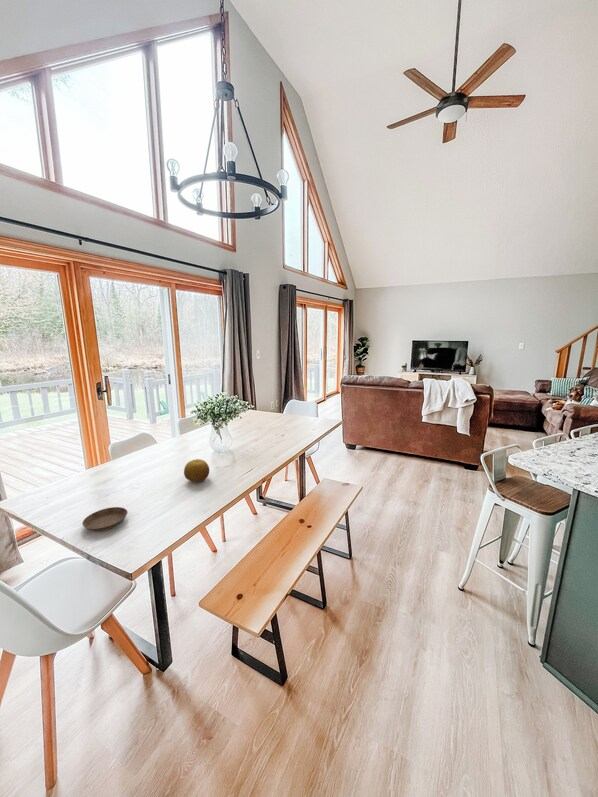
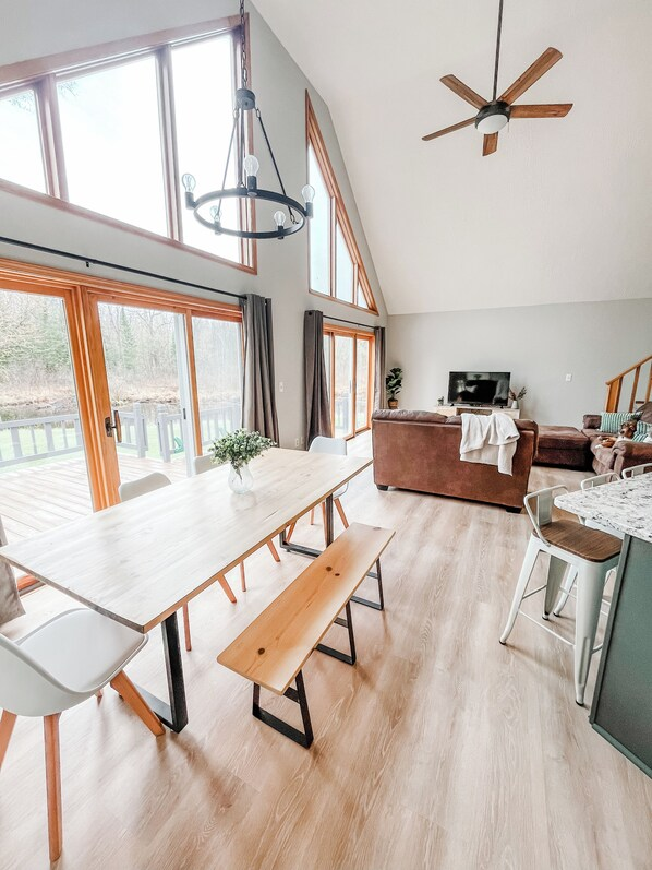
- fruit (196, 470)
- saucer (105, 520)
